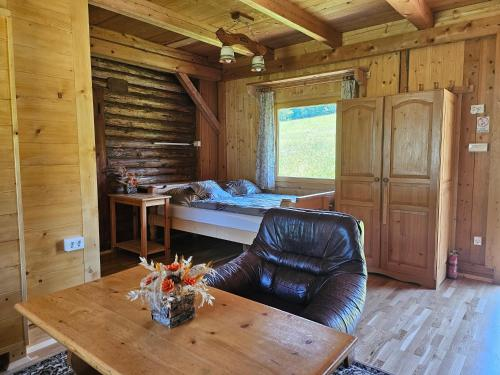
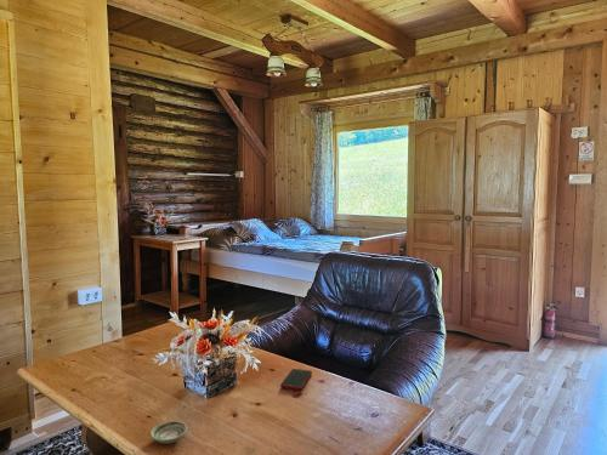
+ saucer (169, 433)
+ cell phone (296, 379)
